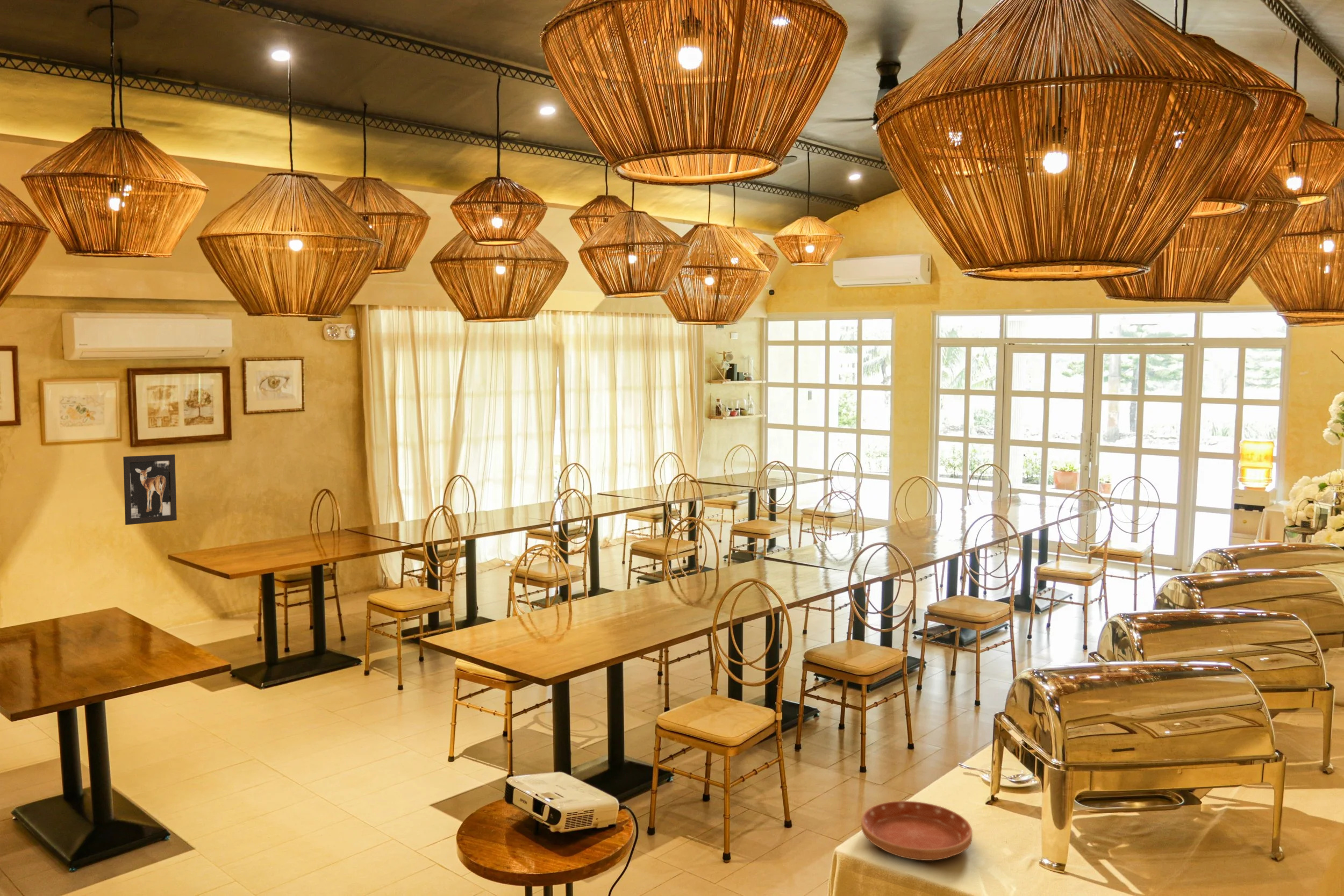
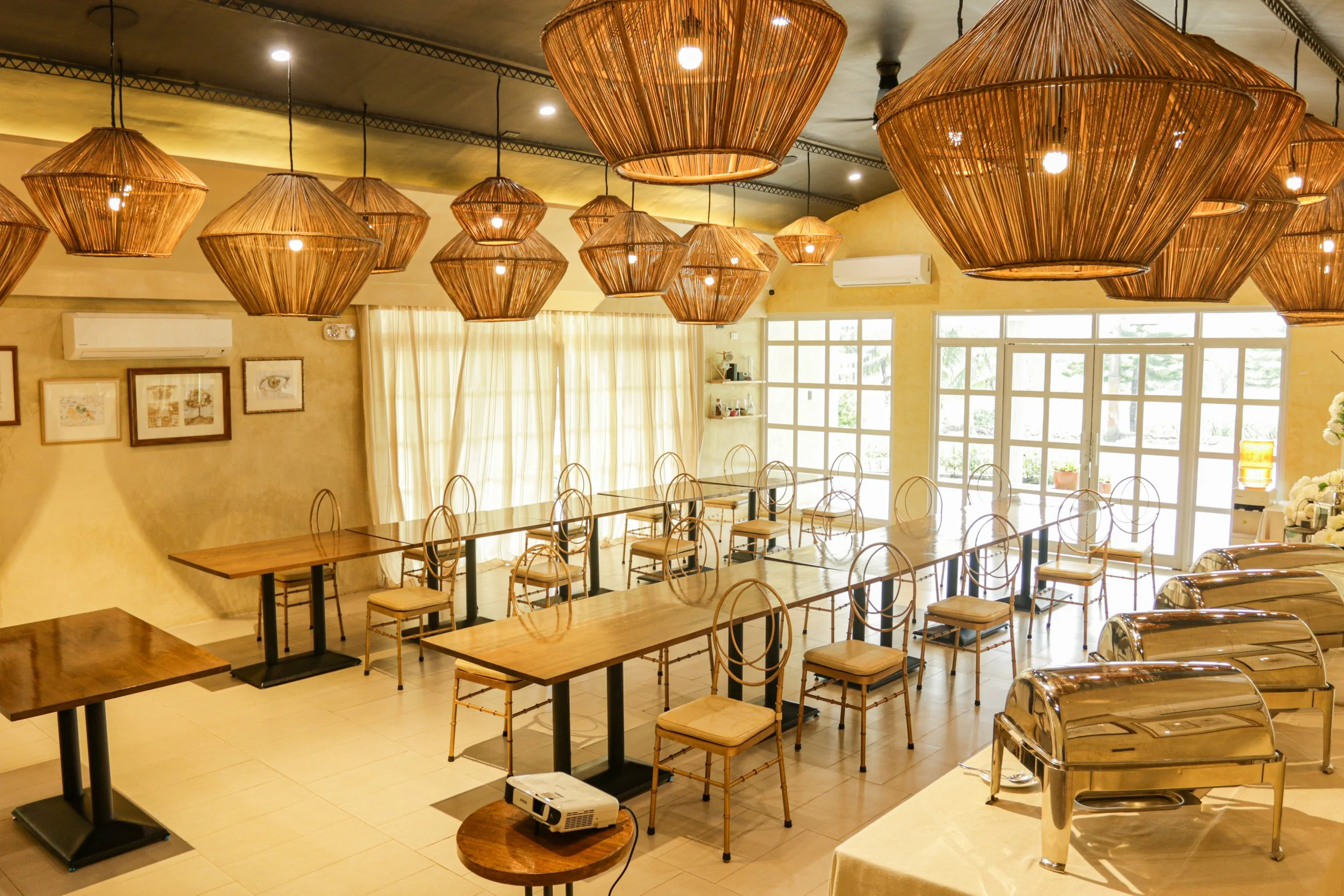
- saucer (916, 832)
- wall art (151, 489)
